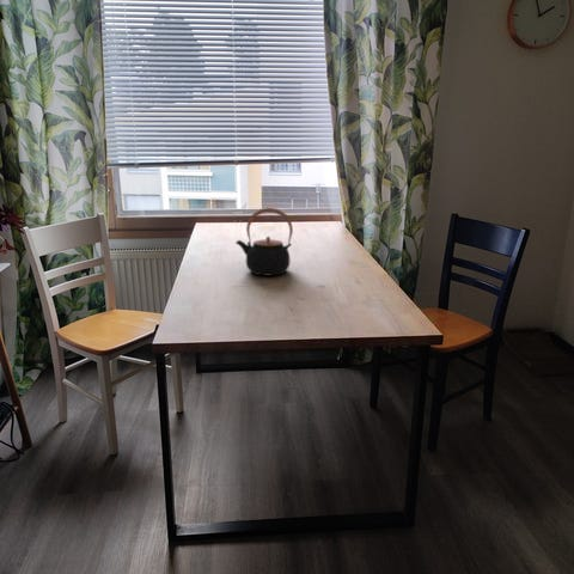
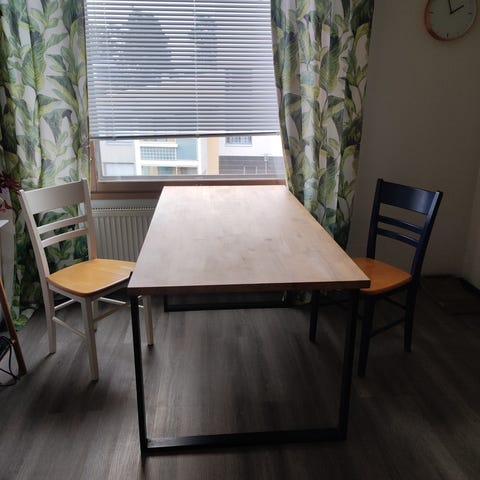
- teapot (263, 239)
